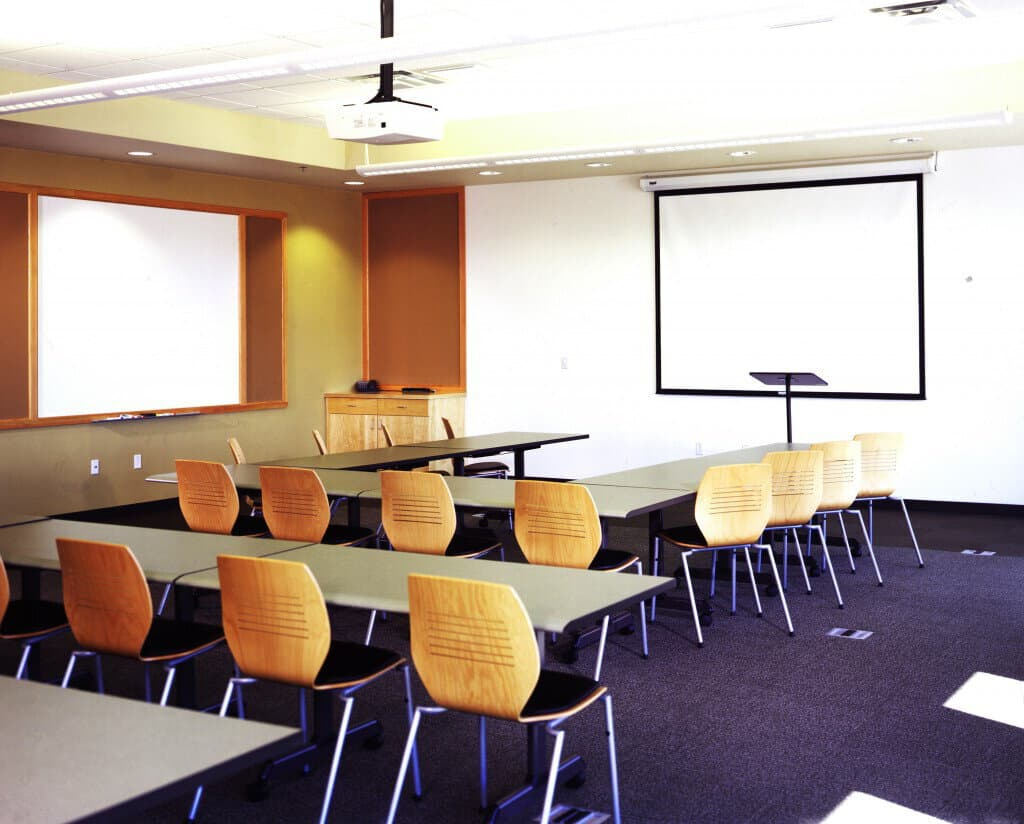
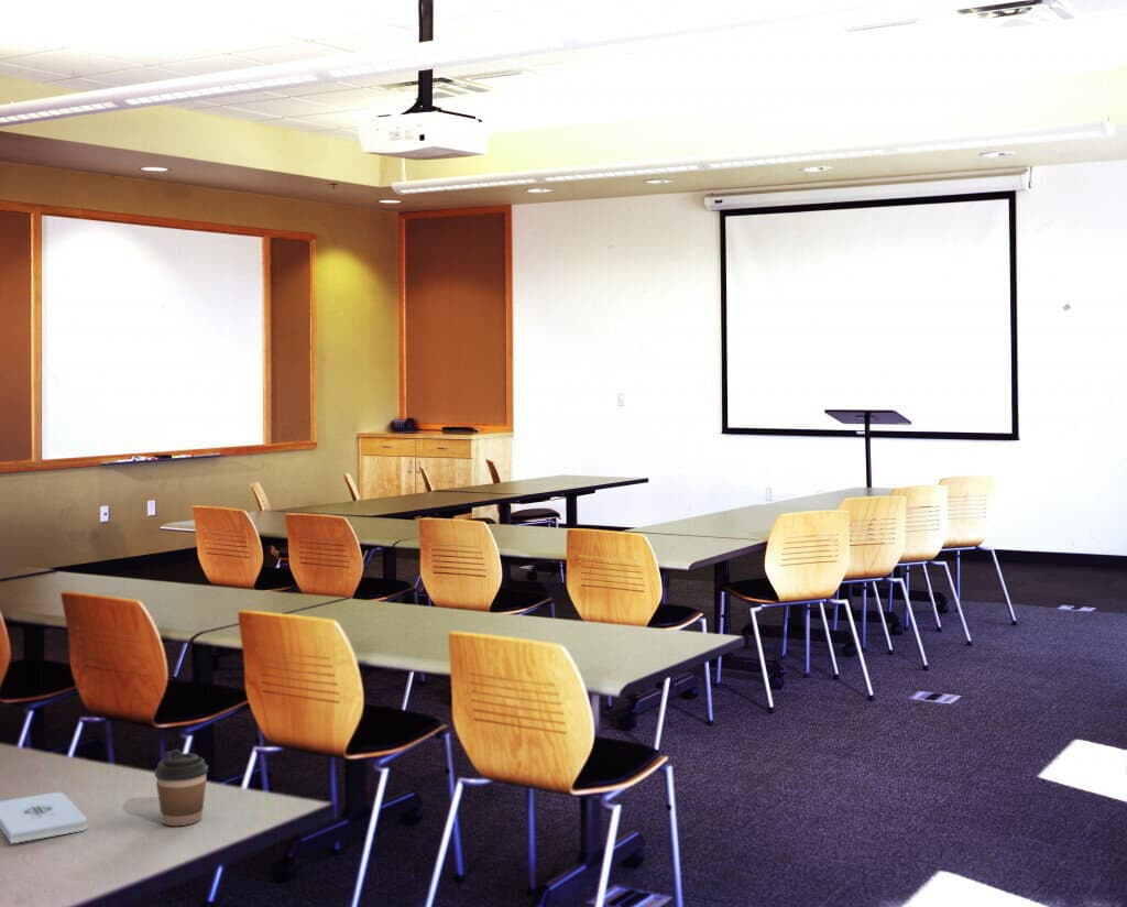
+ notepad (37, 816)
+ coffee cup (182, 786)
